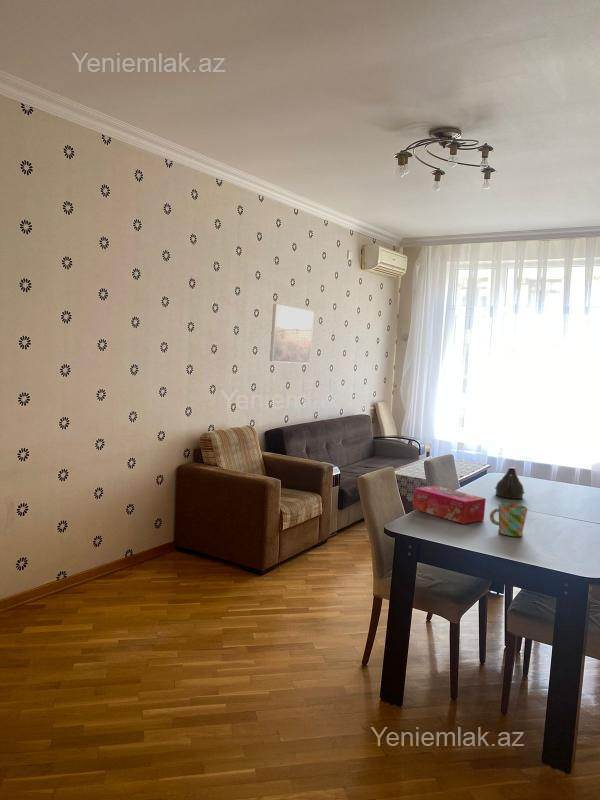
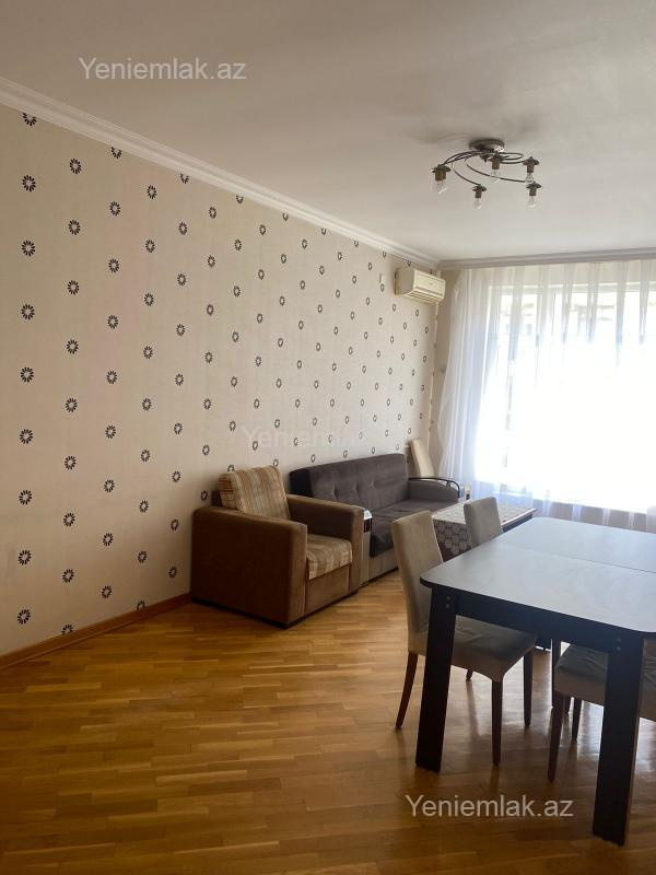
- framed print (292, 335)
- mug (507, 519)
- tissue box (448, 503)
- teapot (509, 483)
